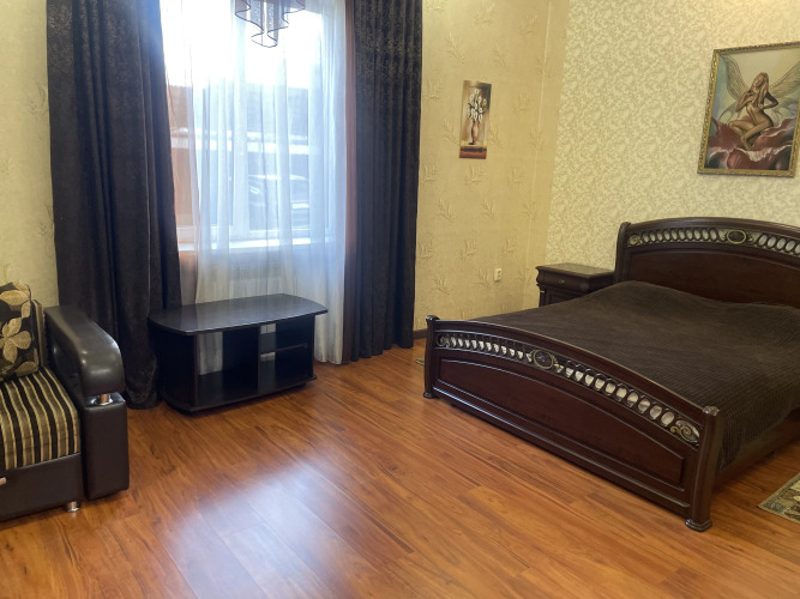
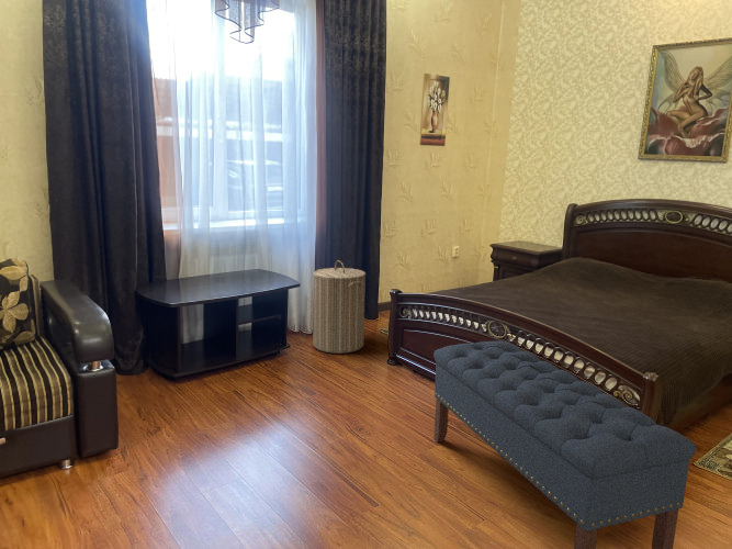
+ laundry hamper (339, 303)
+ bench (536, 437)
